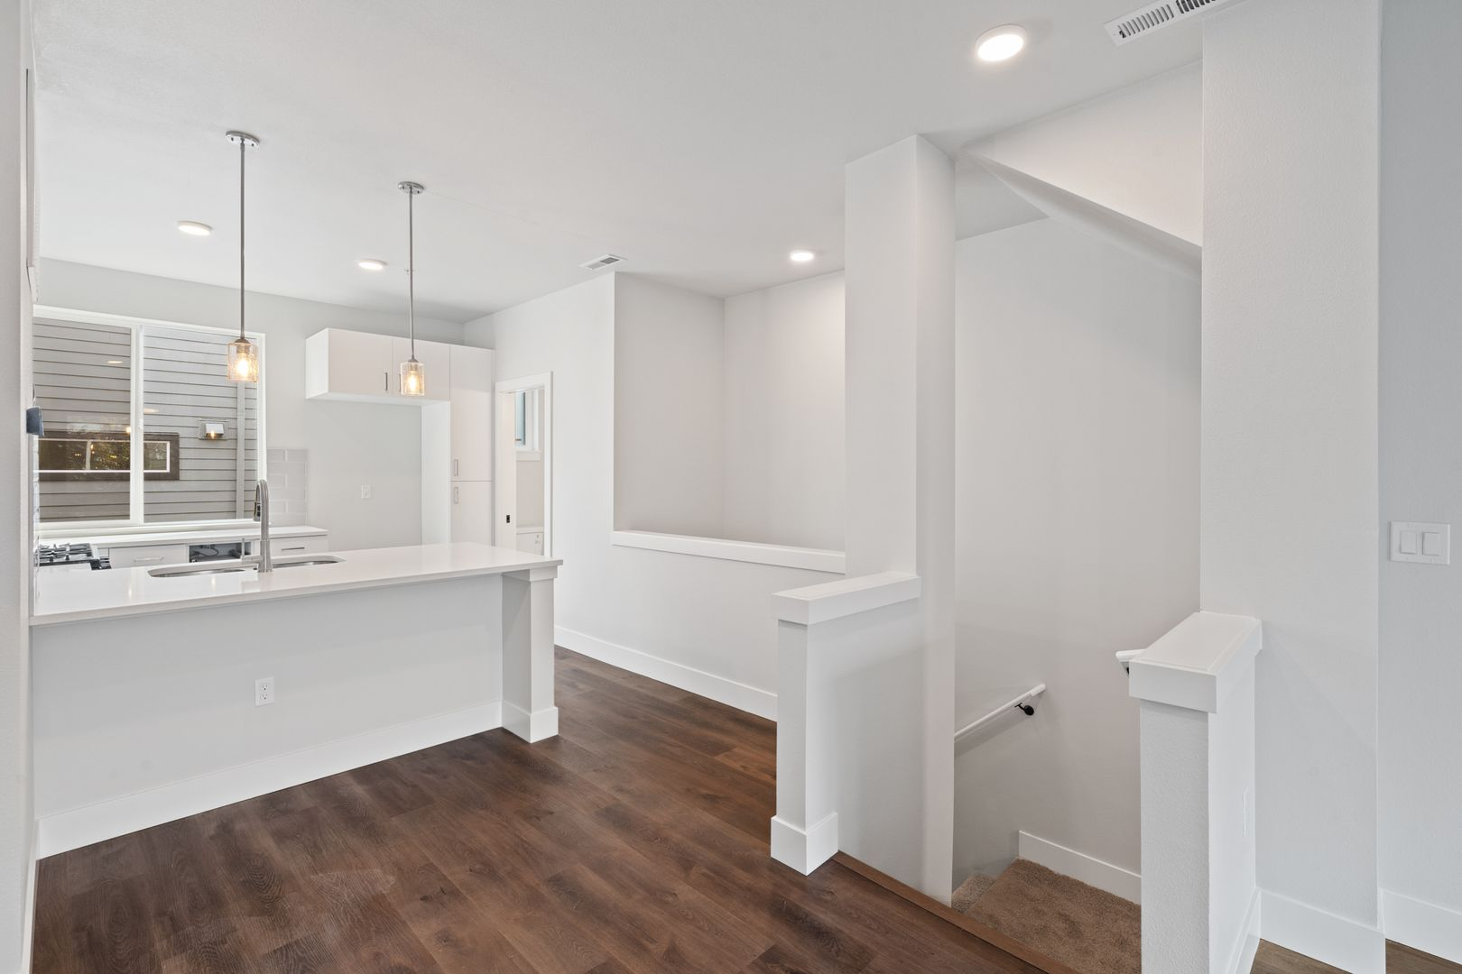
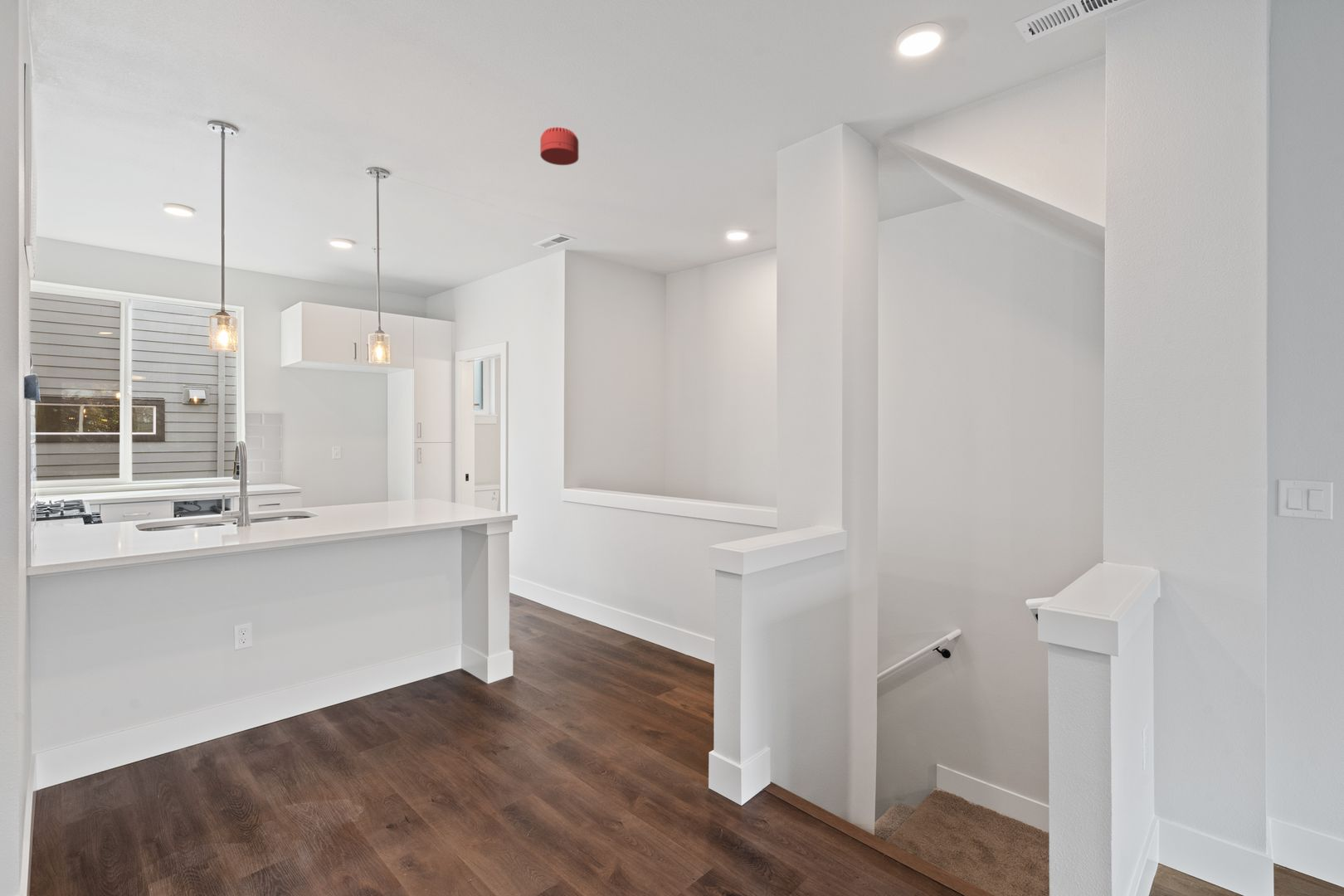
+ smoke detector (559, 145)
